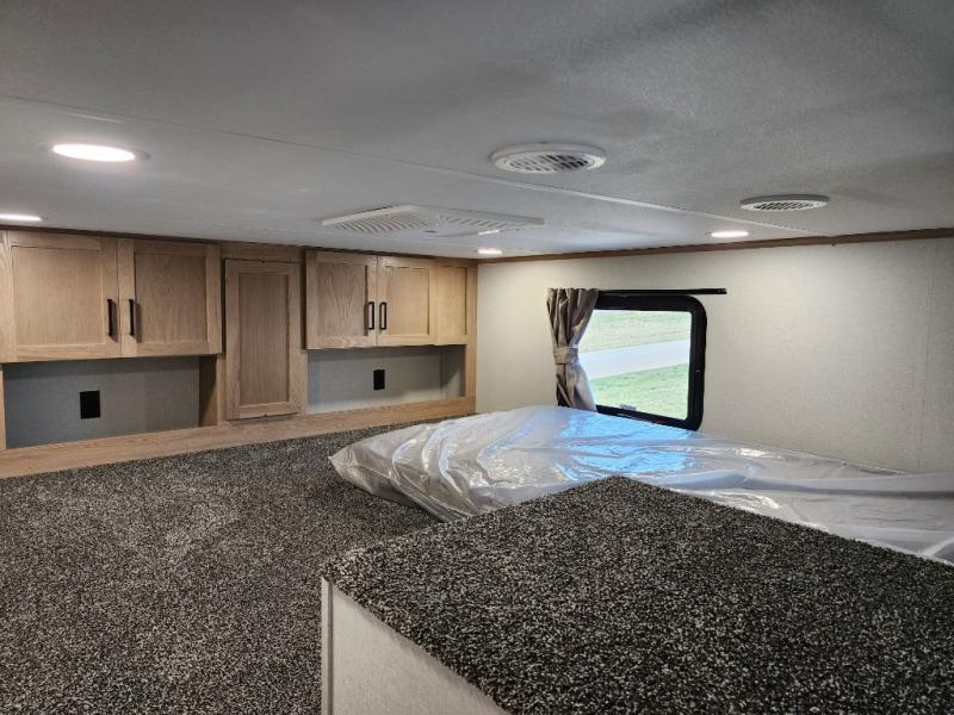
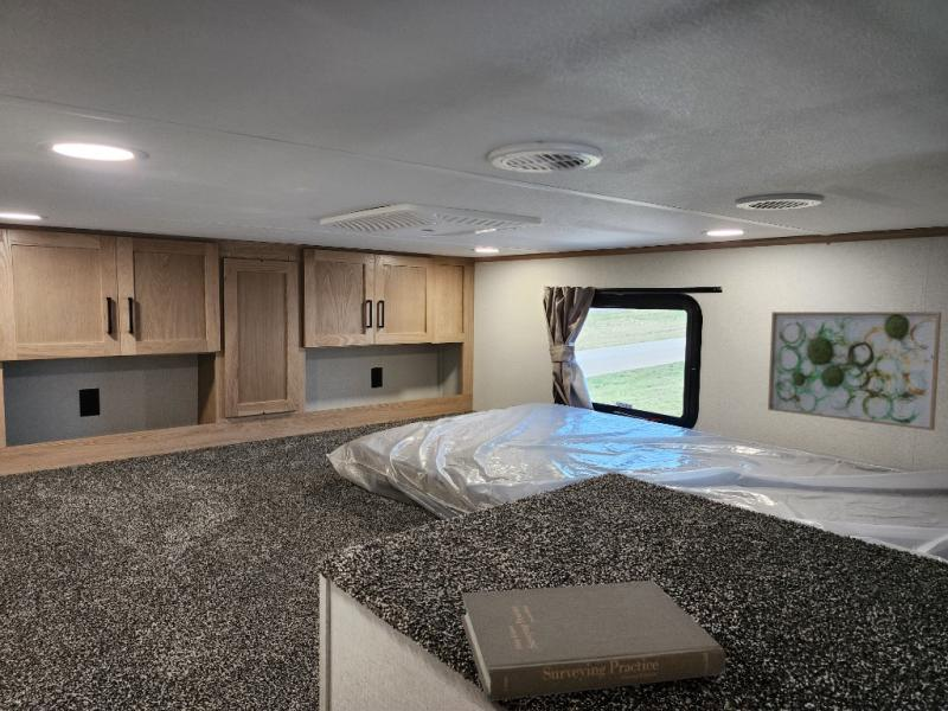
+ book (582, 633)
+ wall art (845, 365)
